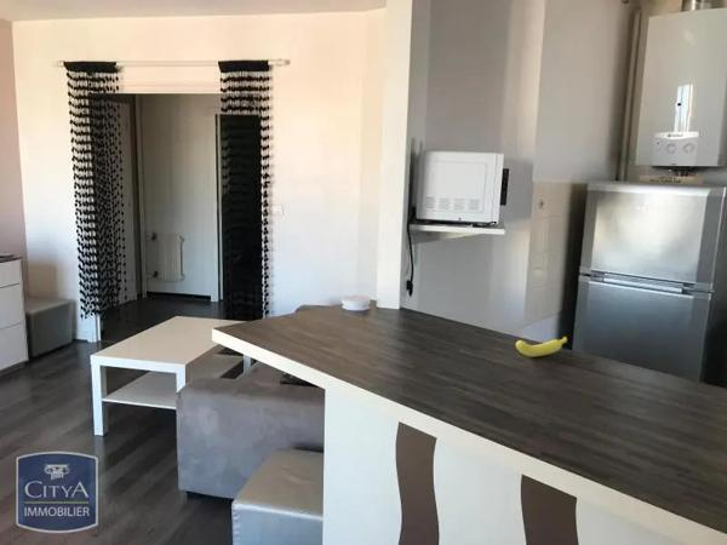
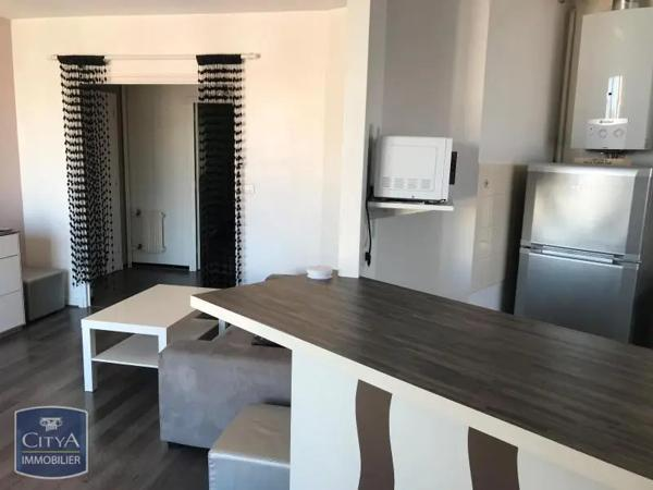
- banana (540, 345)
